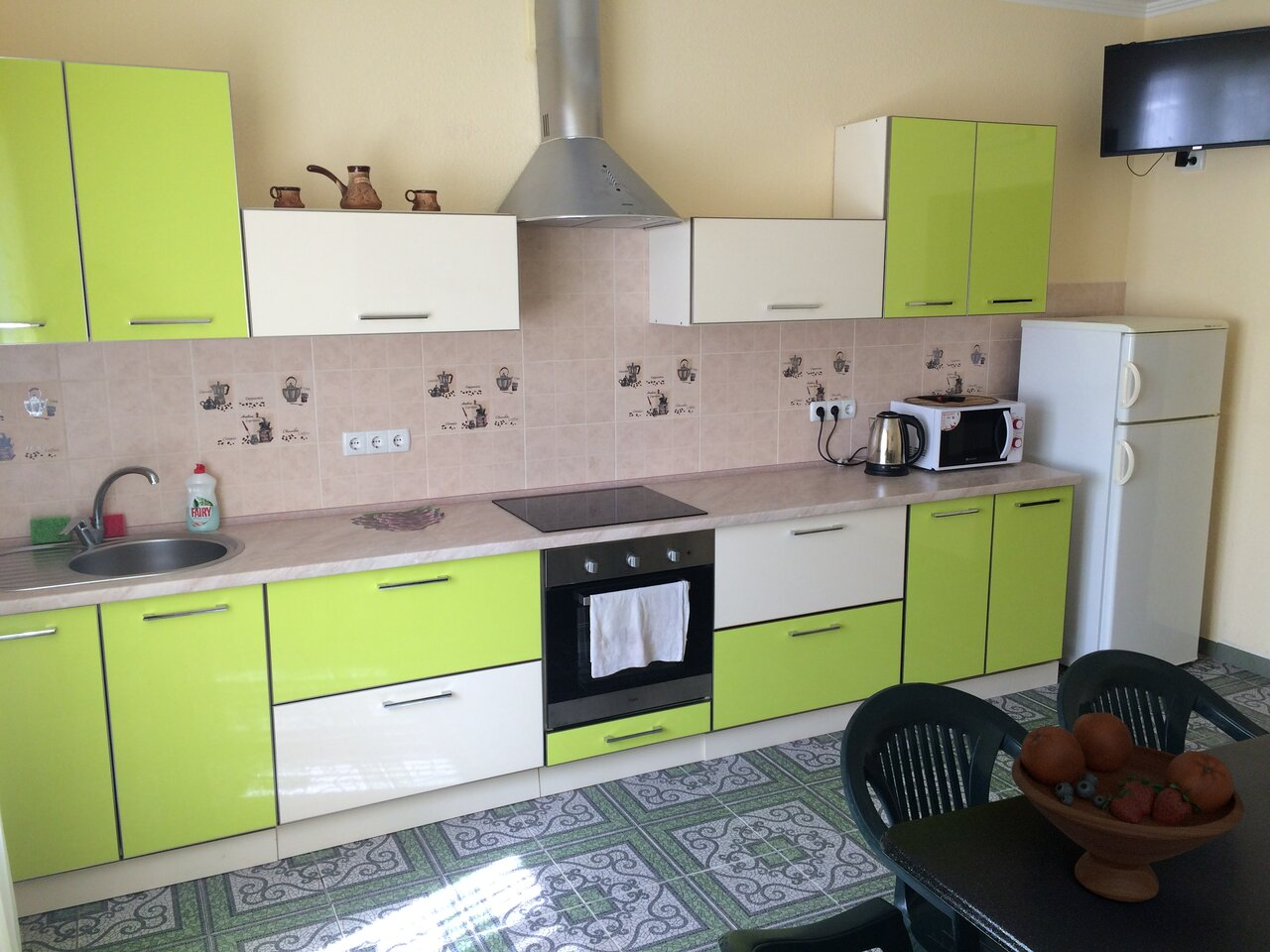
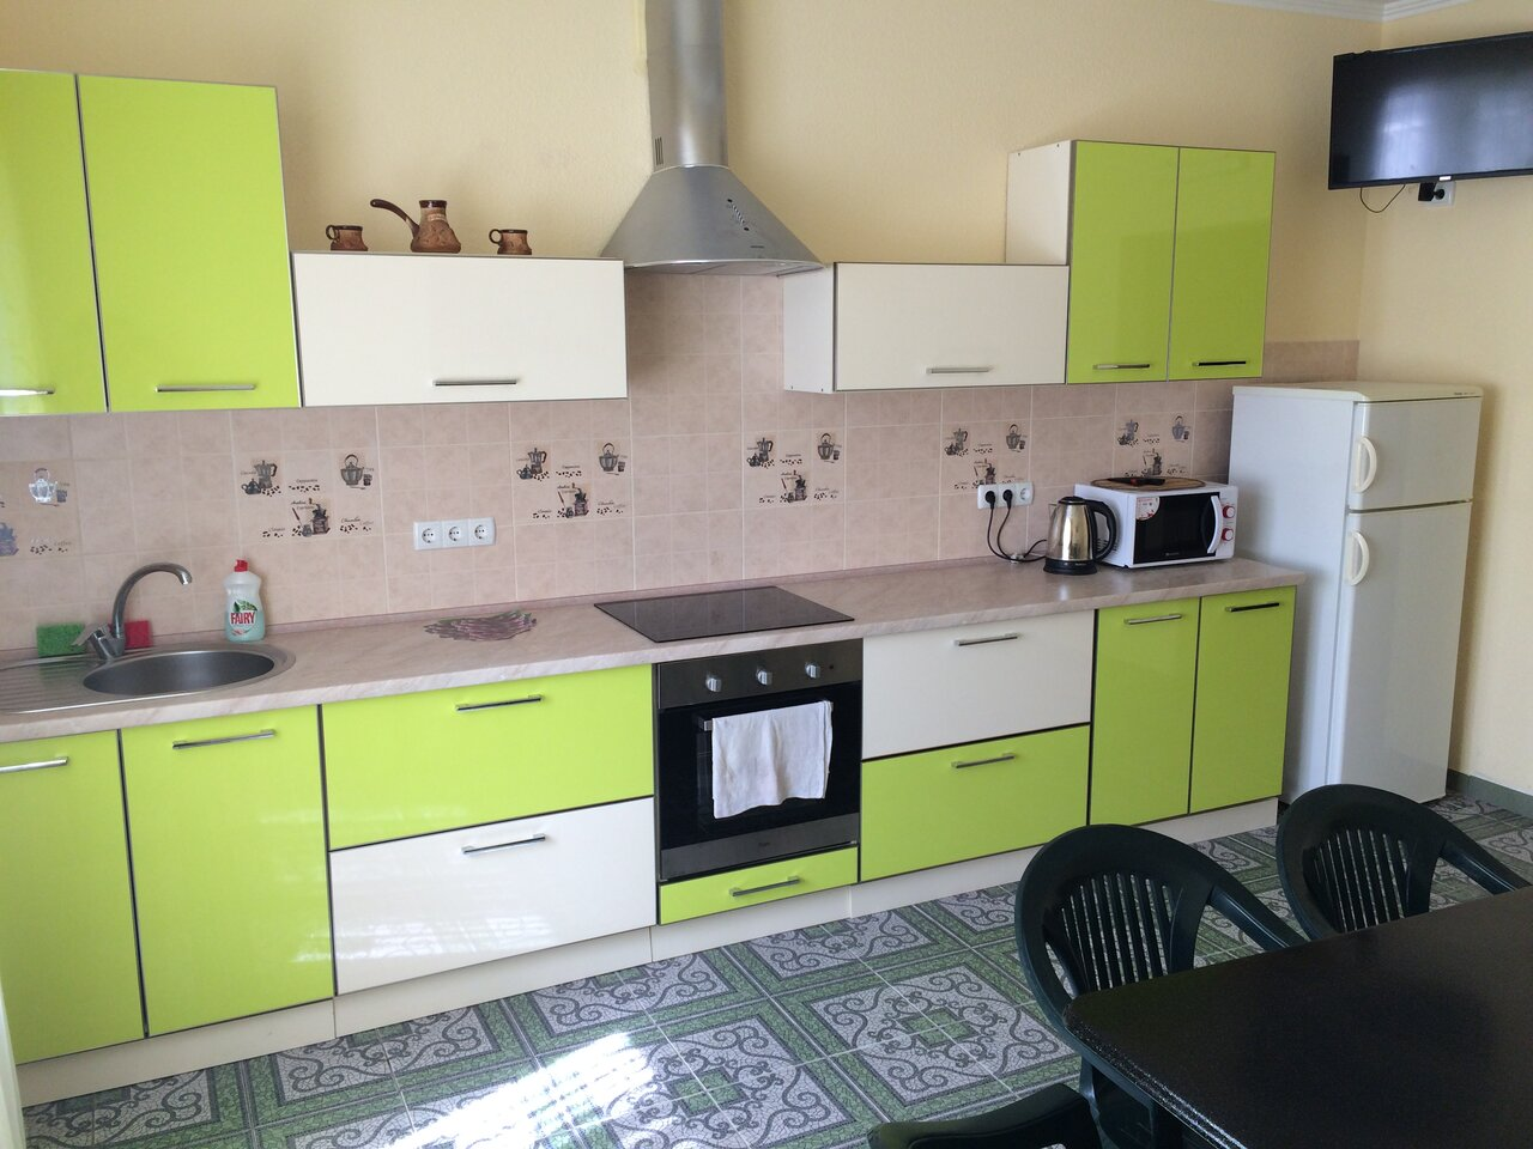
- fruit bowl (1120, 812)
